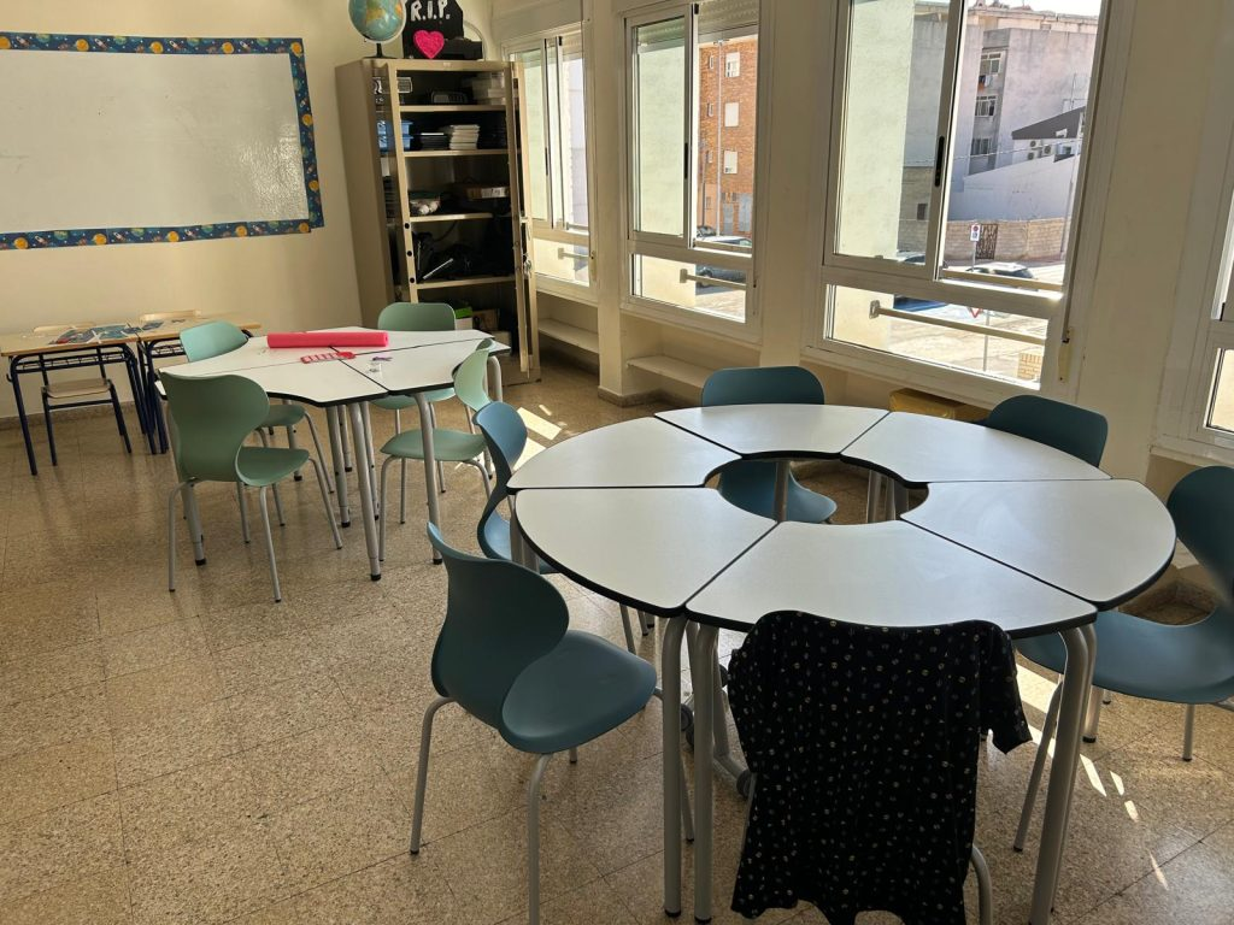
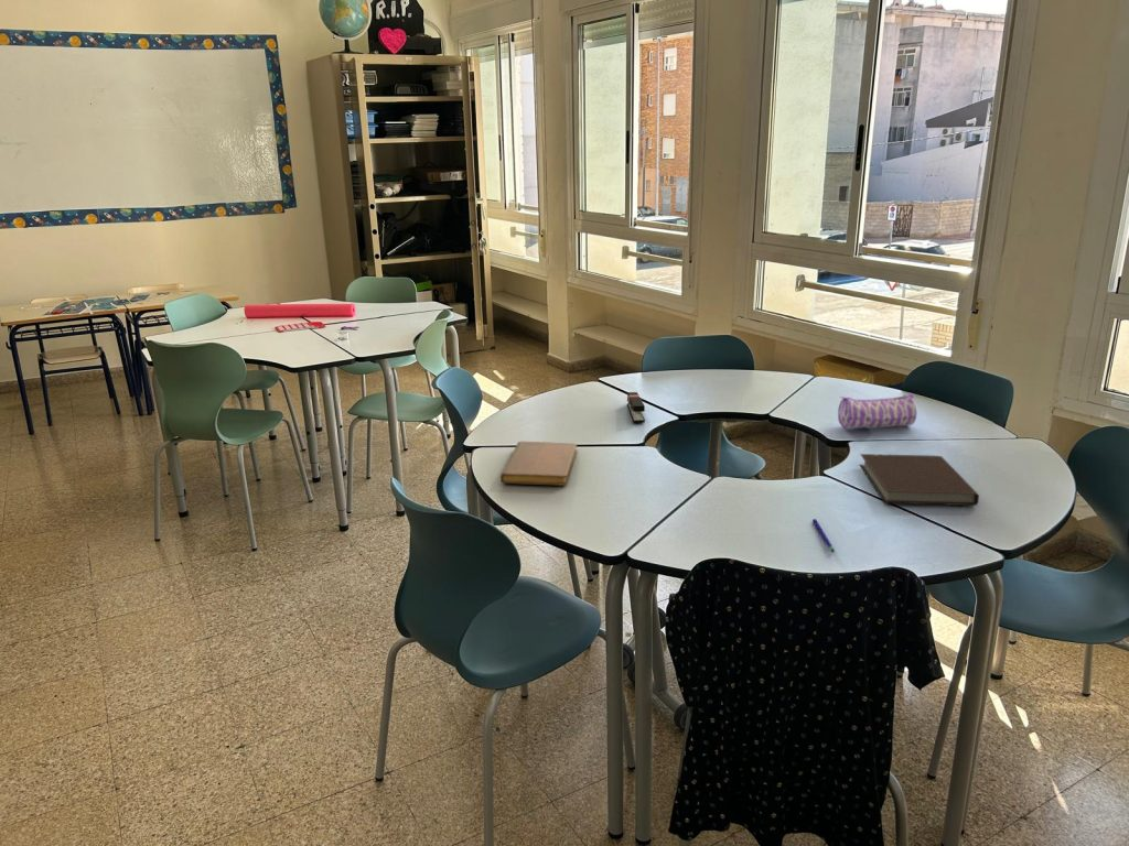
+ notebook (540, 462)
+ notebook (915, 478)
+ pen (822, 534)
+ stapler (635, 405)
+ pencil case (877, 411)
